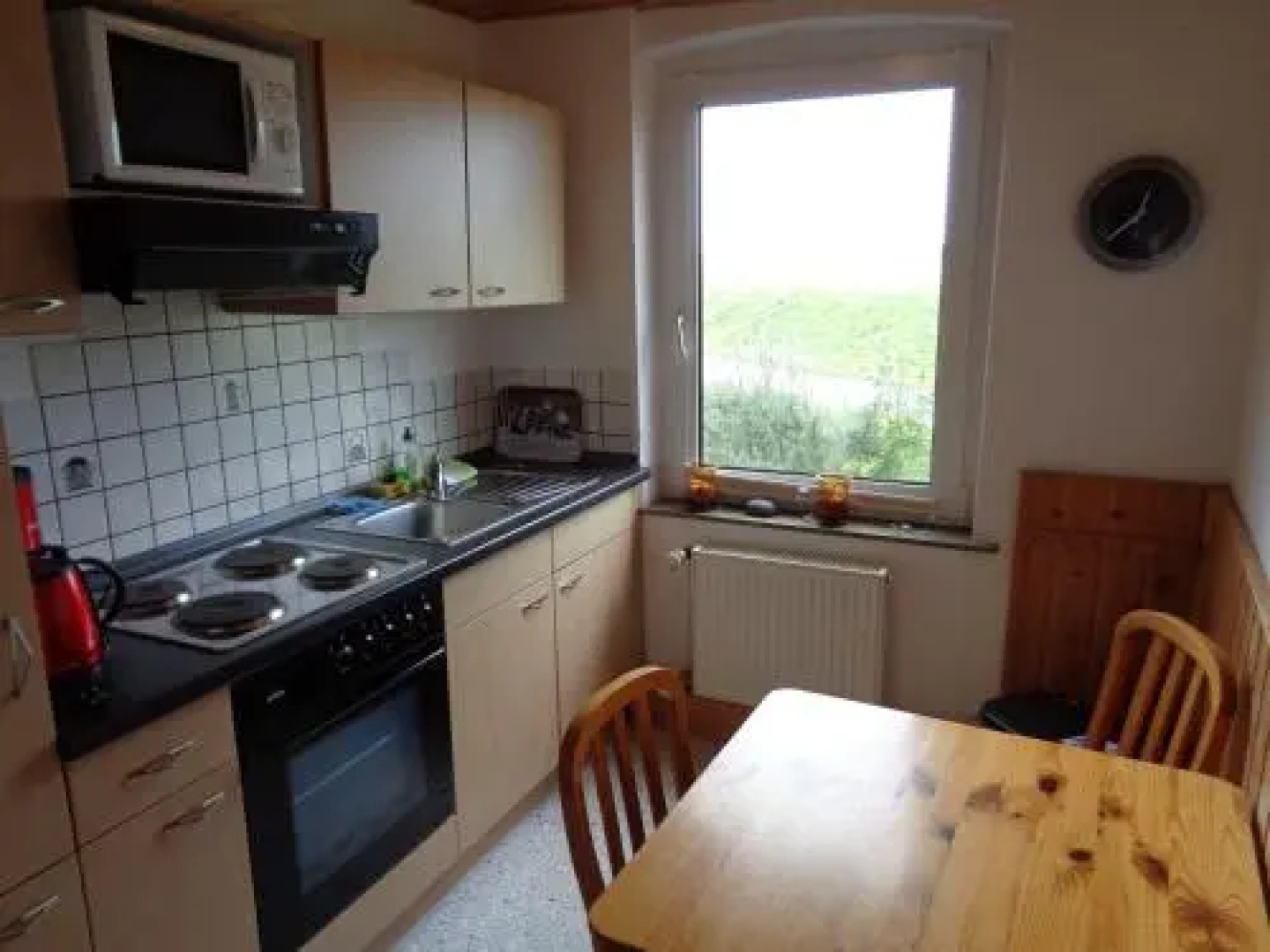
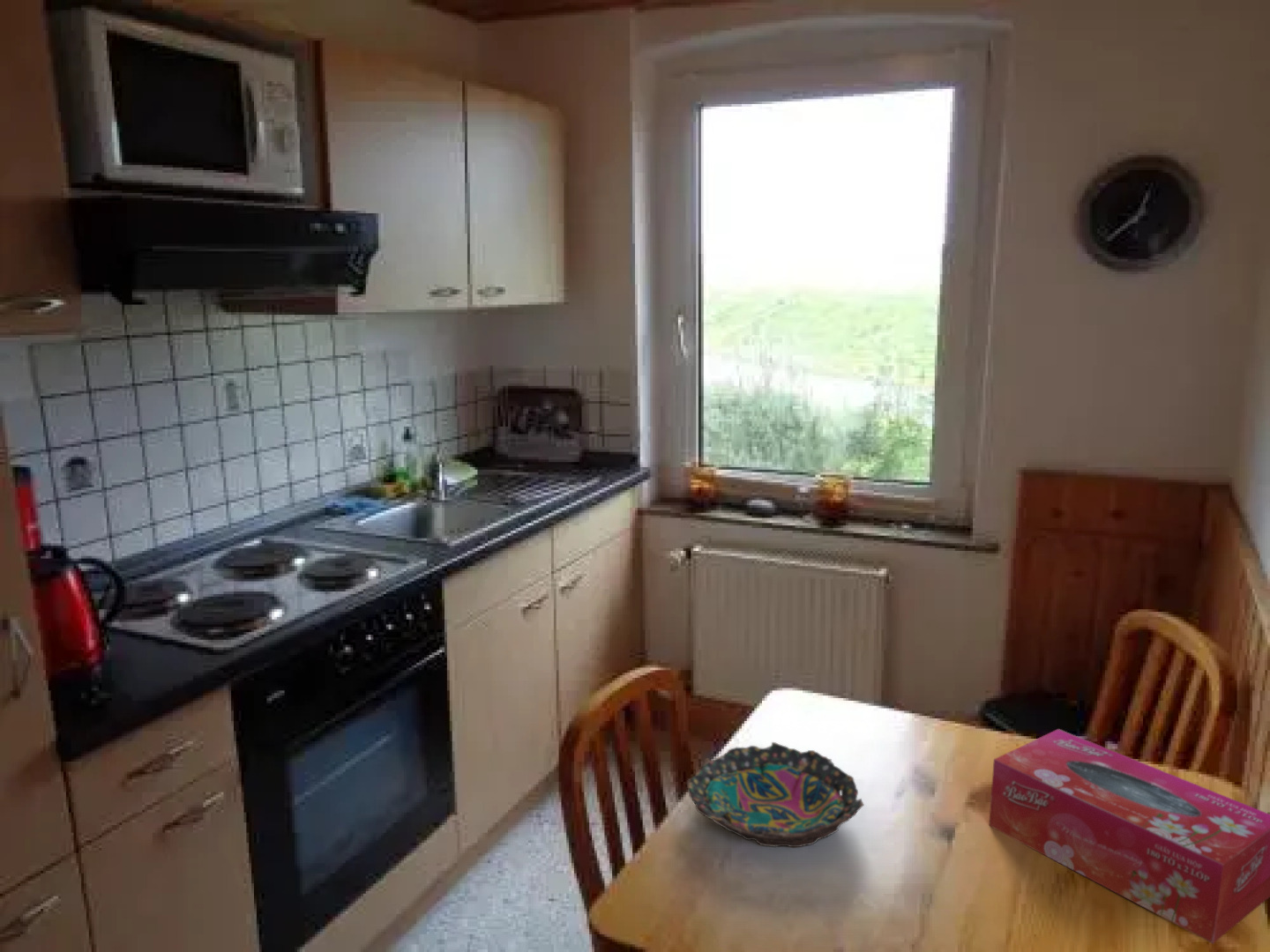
+ bowl (773, 798)
+ tissue box (1125, 822)
